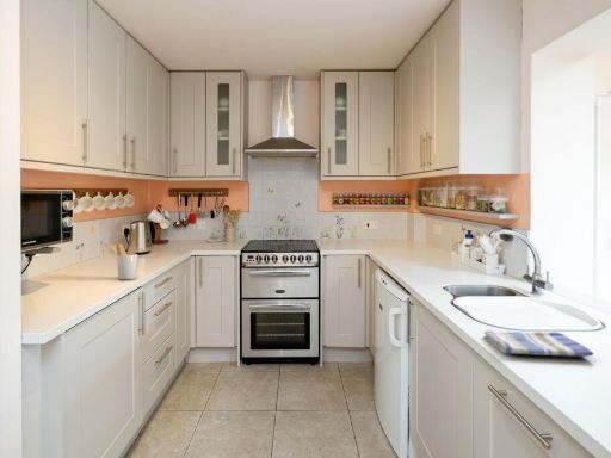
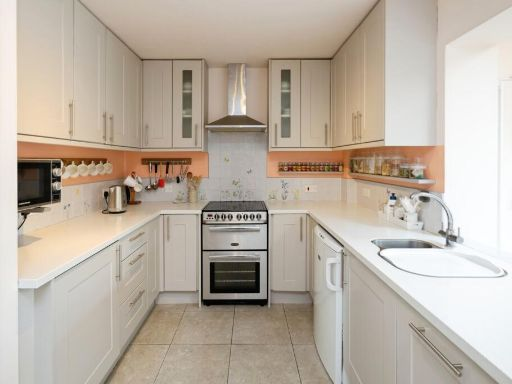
- utensil holder (123, 260)
- dish towel (533, 342)
